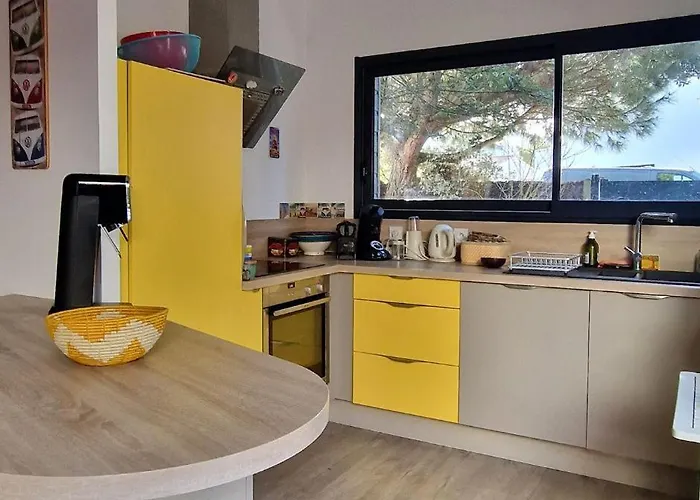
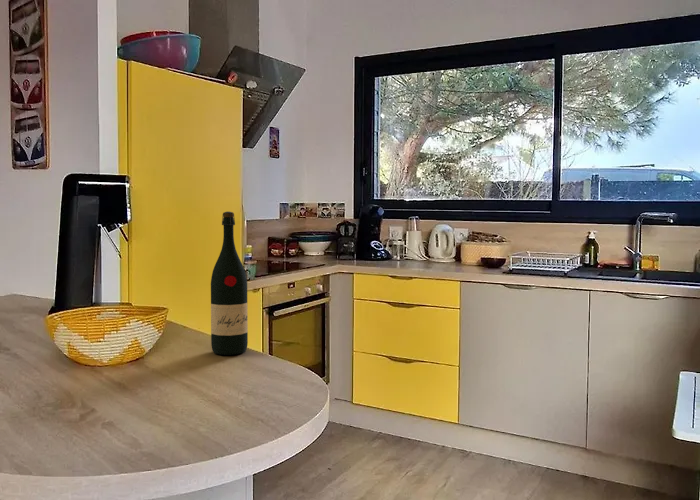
+ wine bottle (228, 281)
